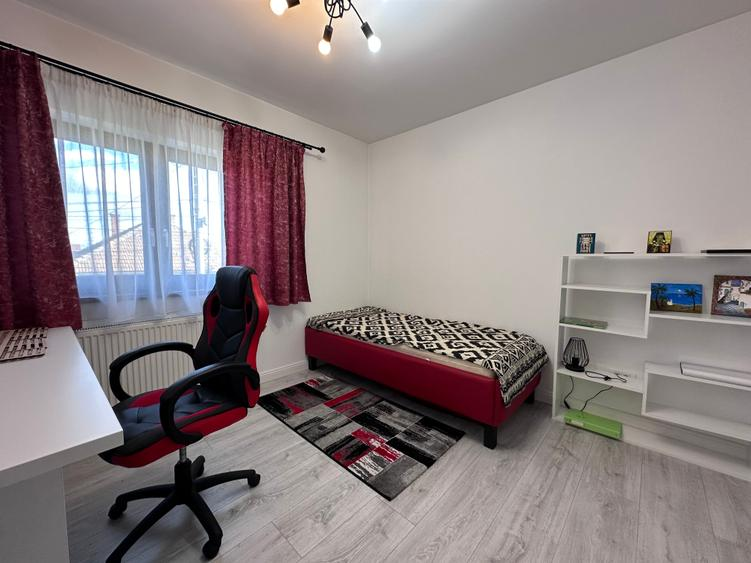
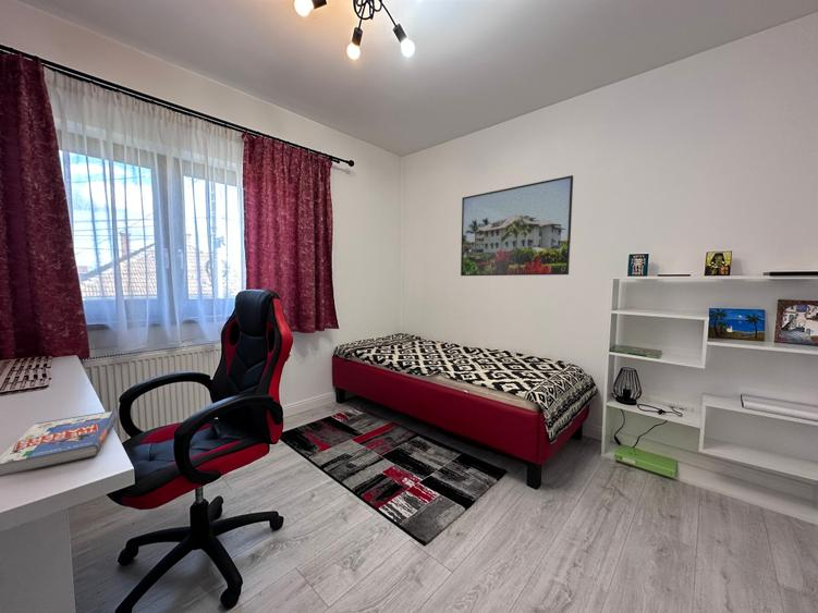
+ book (65, 438)
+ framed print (510, 232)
